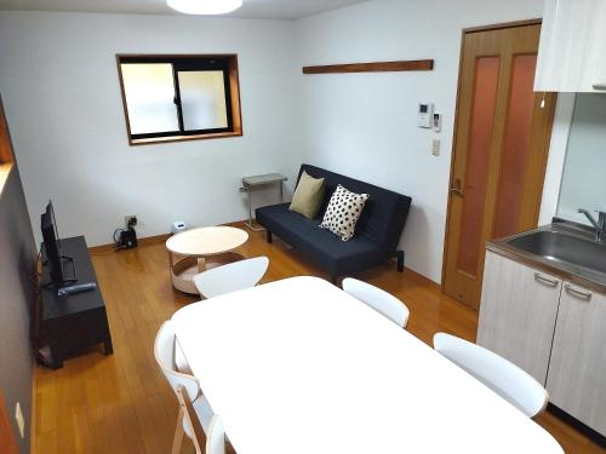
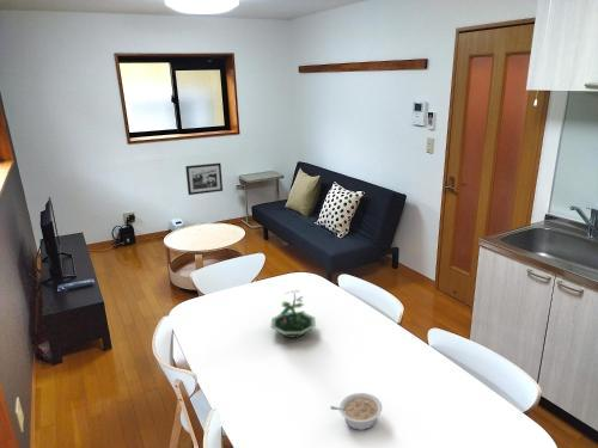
+ legume (359, 412)
+ picture frame (205, 178)
+ terrarium (293, 300)
